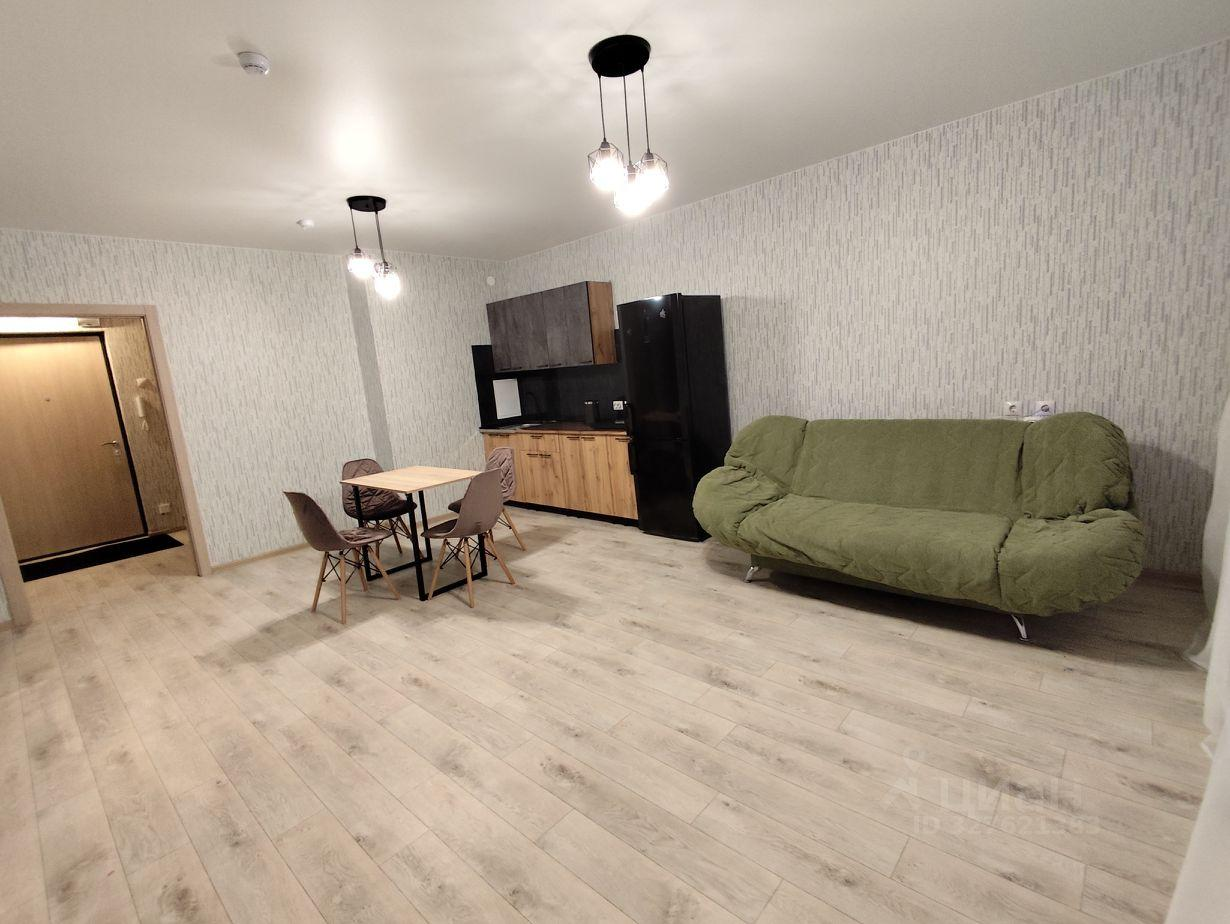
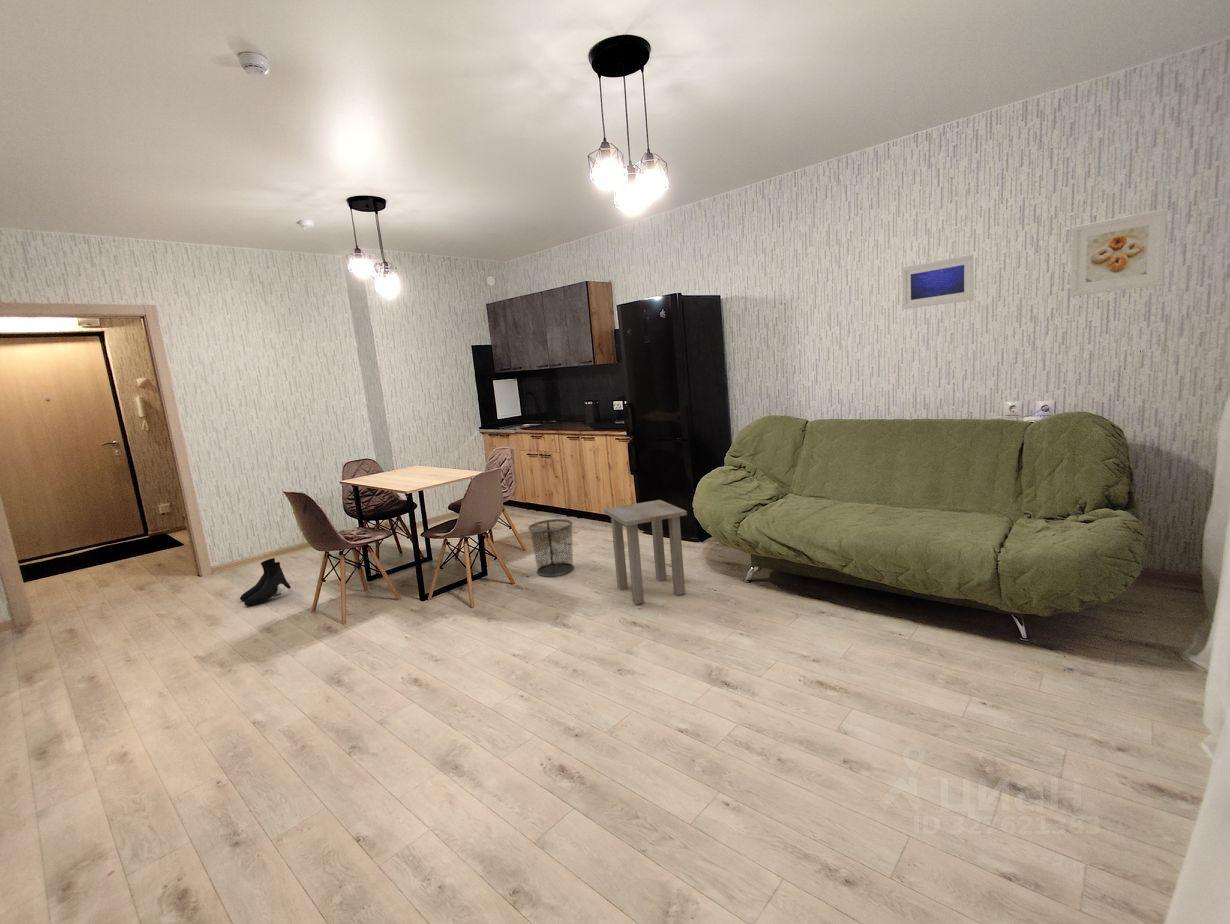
+ side table (654, 550)
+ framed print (936, 283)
+ trash can (553, 547)
+ boots (263, 579)
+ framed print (1116, 254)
